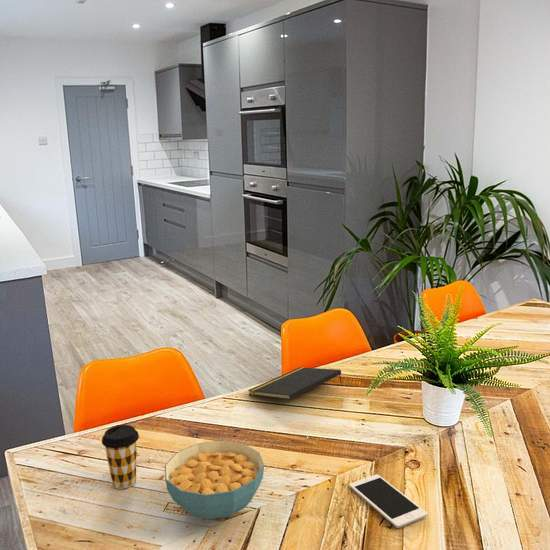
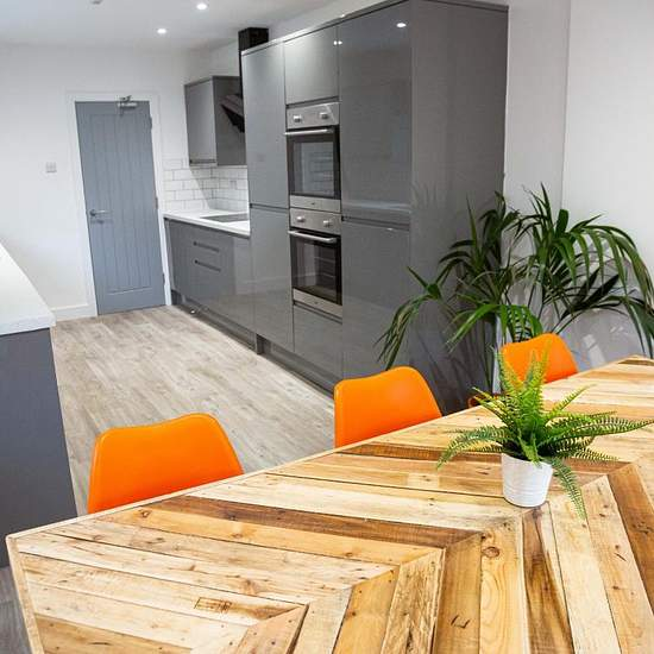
- cell phone (386, 499)
- coffee cup (122, 457)
- notepad (295, 382)
- cereal bowl (215, 487)
